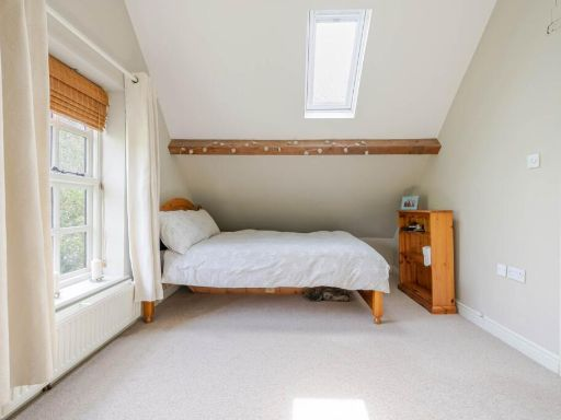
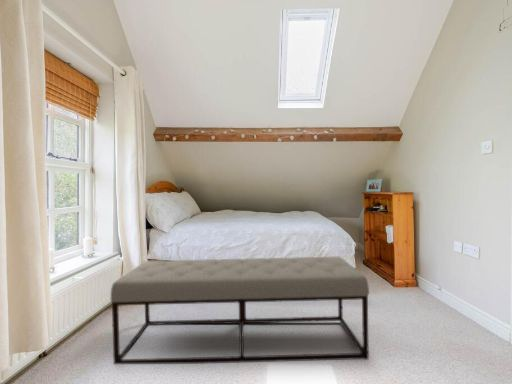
+ bench (242, 303)
